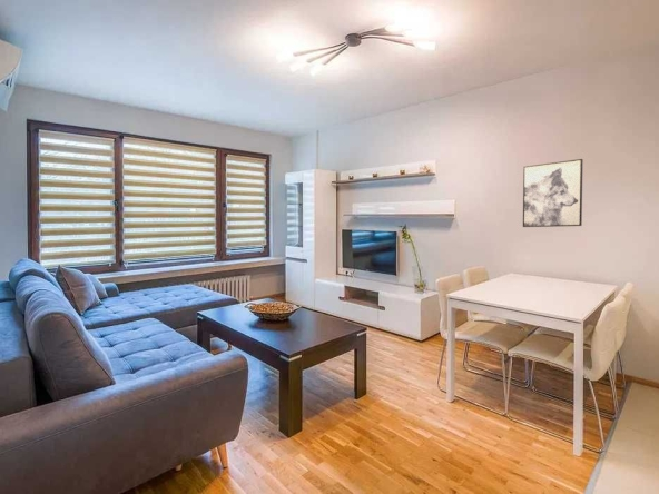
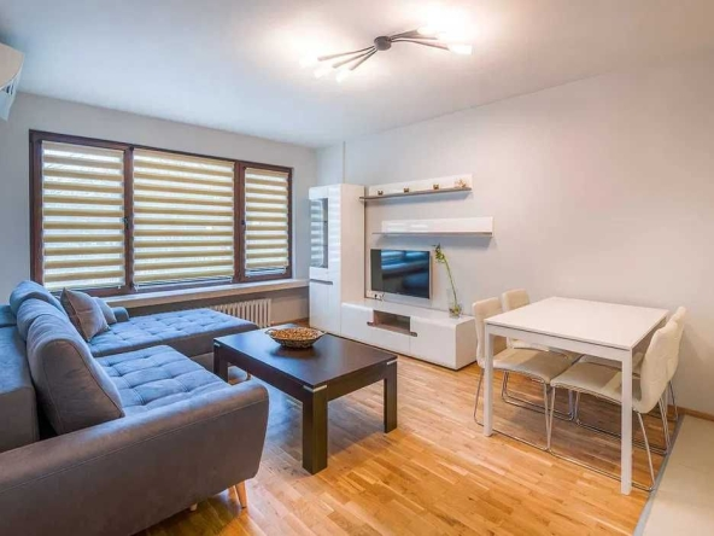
- wall art (551, 195)
